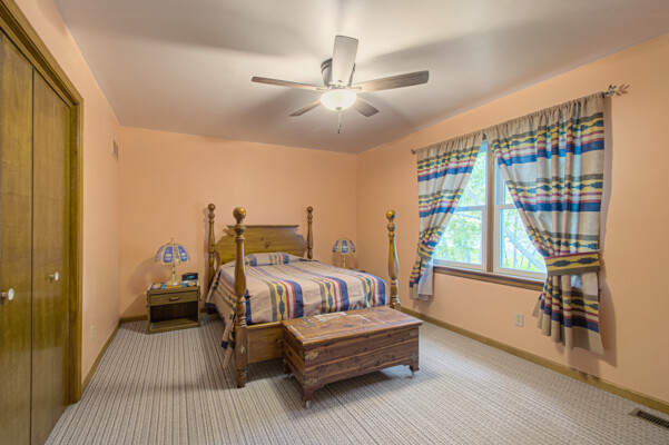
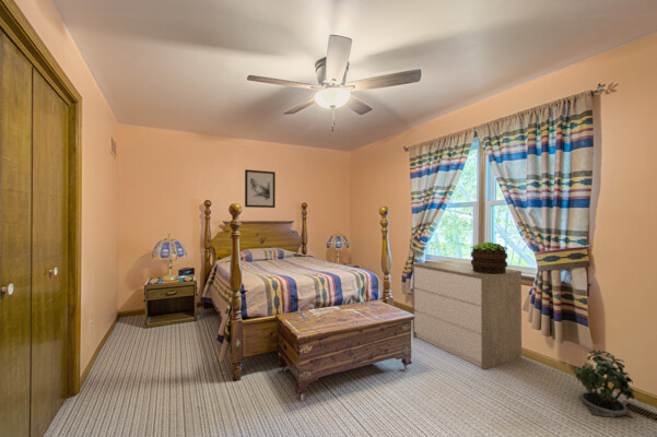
+ dresser (462, 306)
+ wall art (260, 189)
+ potted plant (602, 378)
+ potted plant (489, 257)
